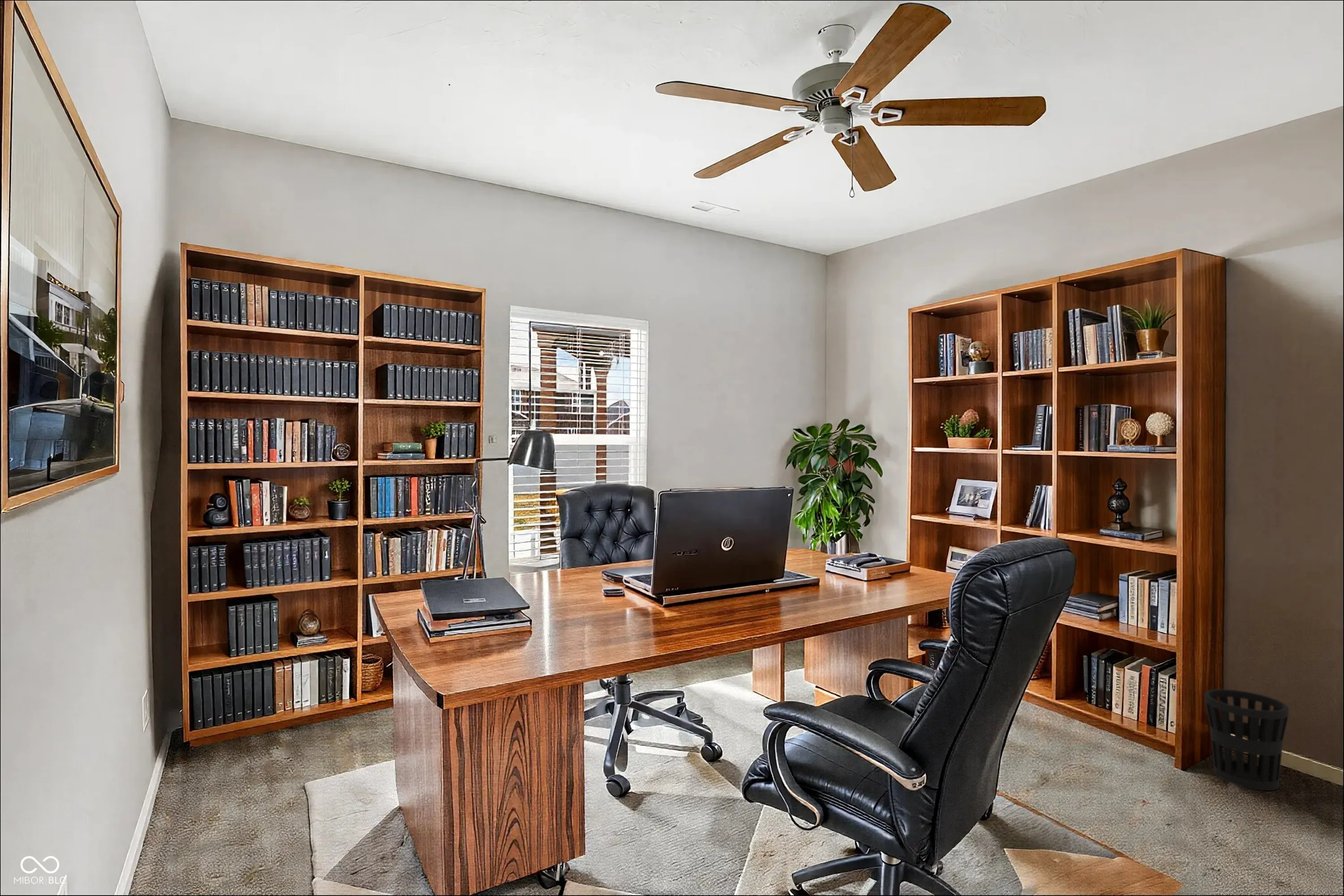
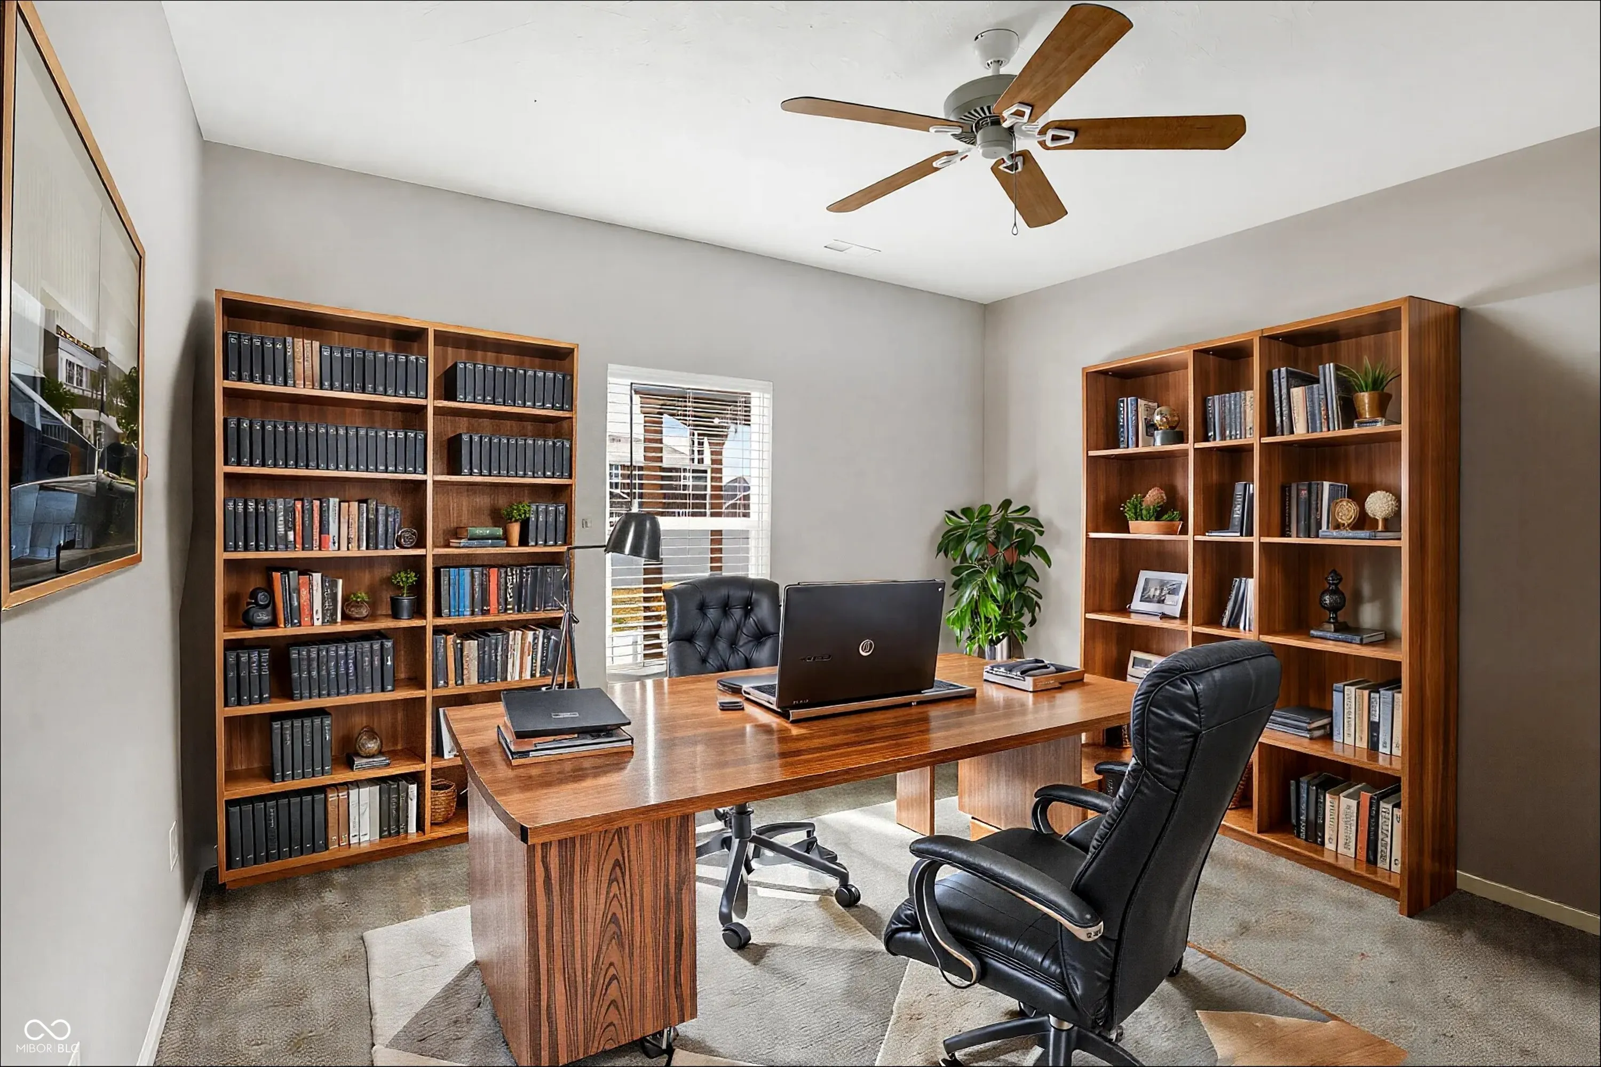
- wastebasket (1245, 739)
